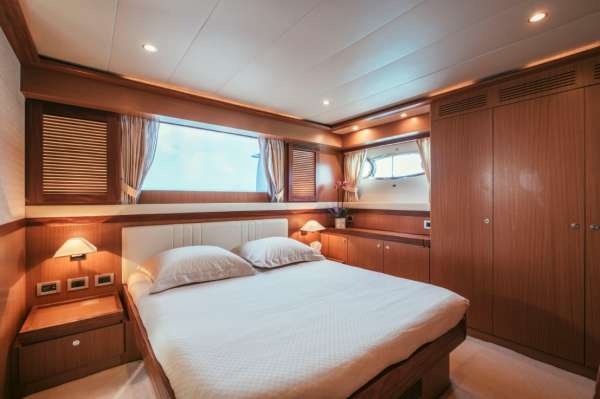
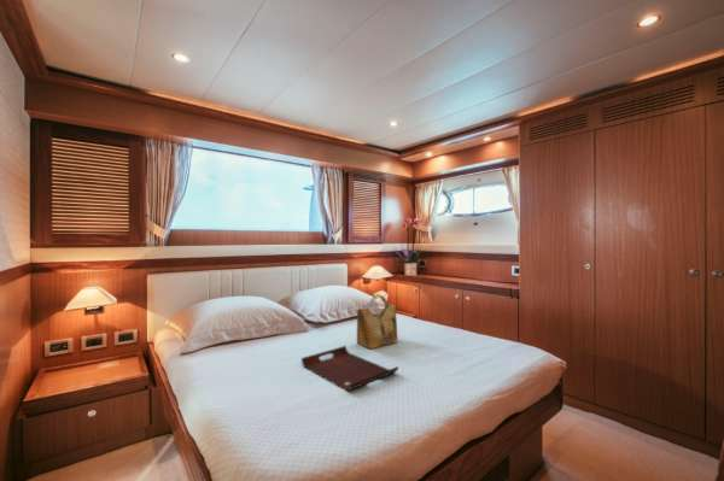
+ serving tray (348, 365)
+ grocery bag (376, 318)
